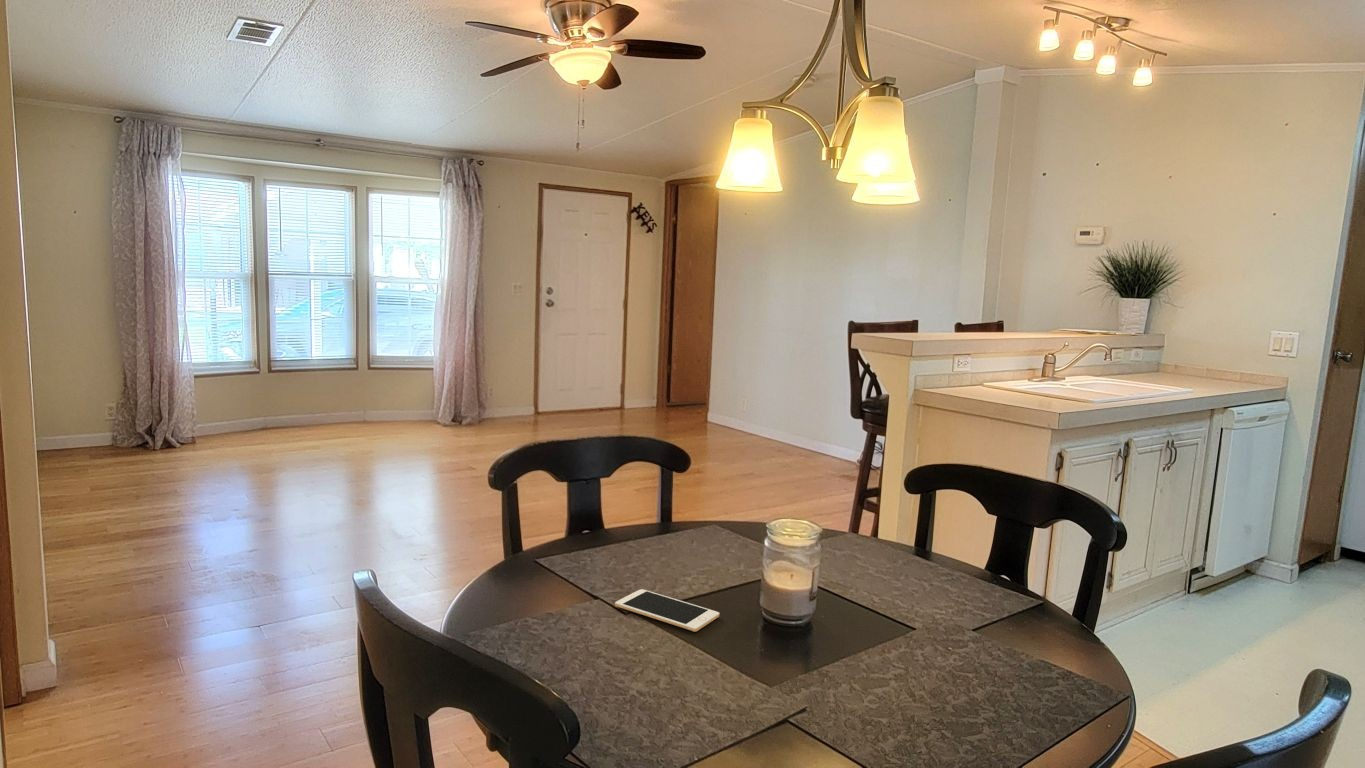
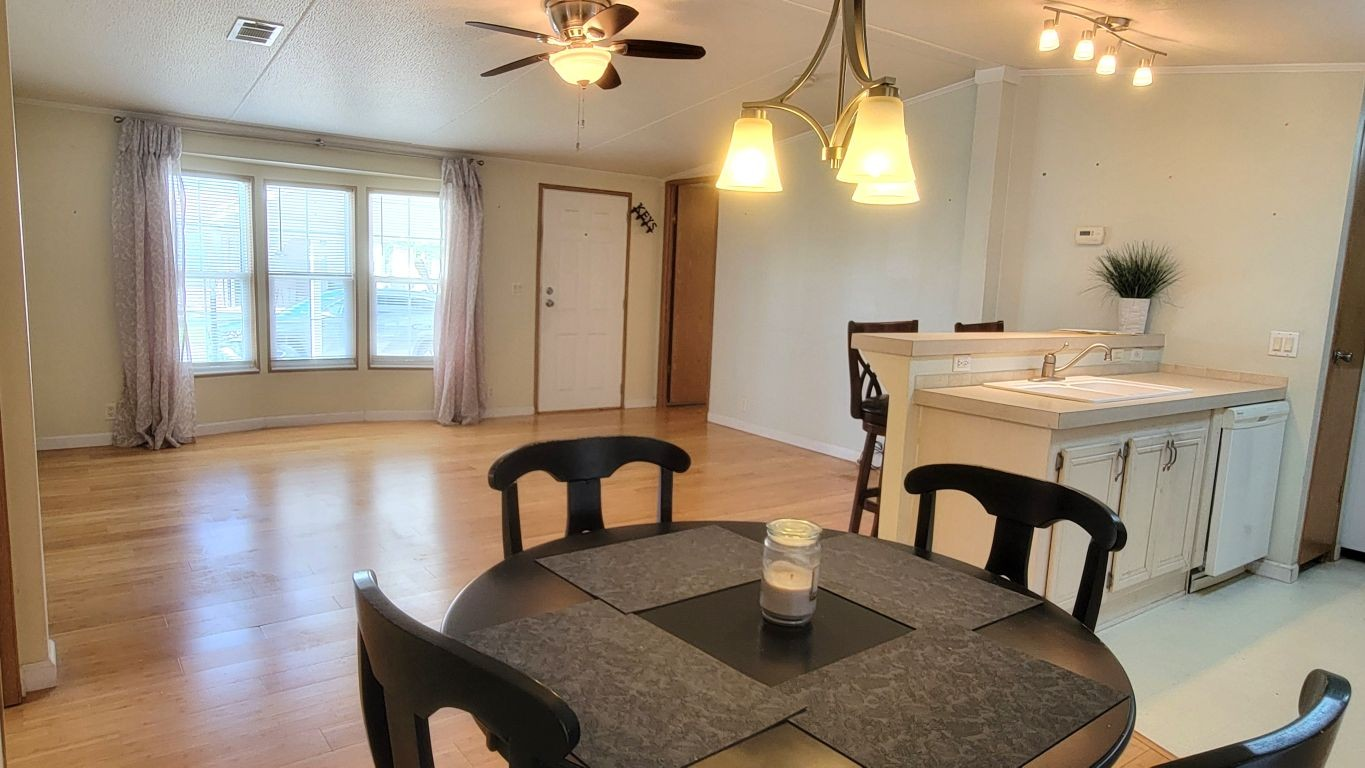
- cell phone (666, 609)
